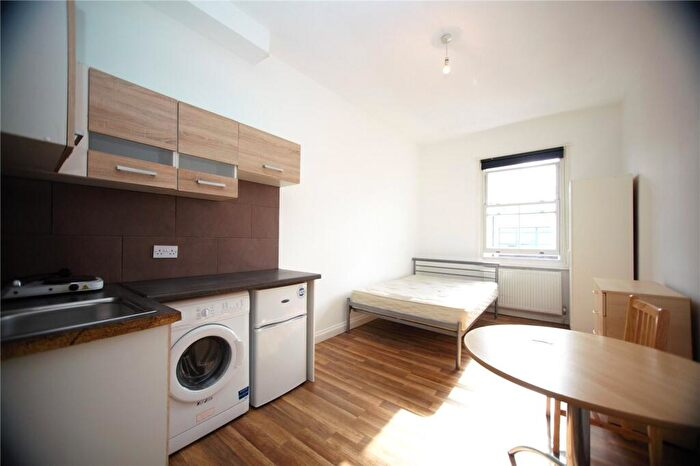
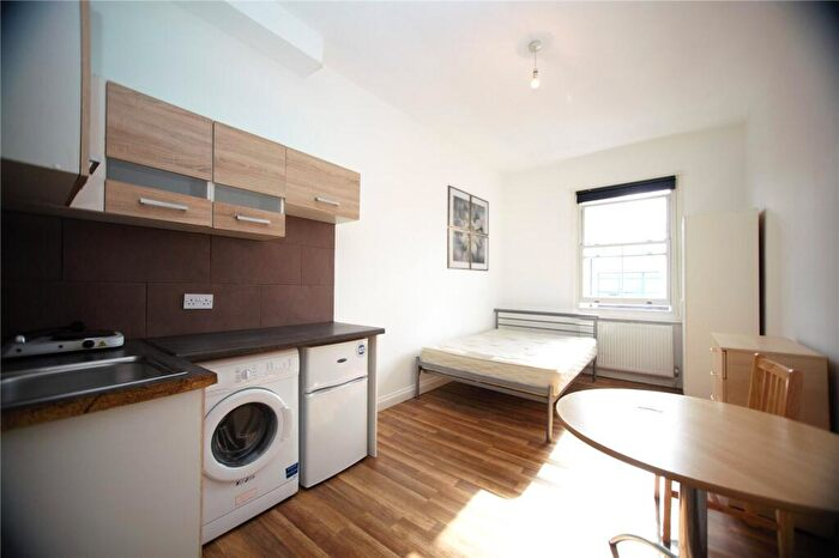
+ wall art (469, 232)
